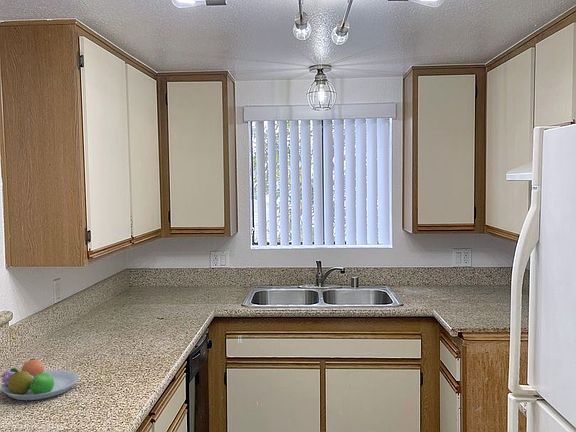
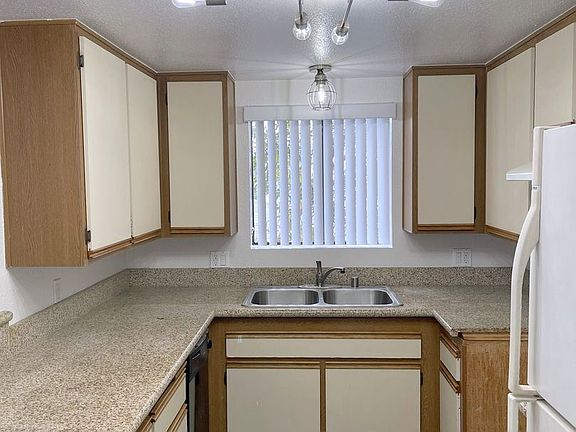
- fruit bowl (38, 376)
